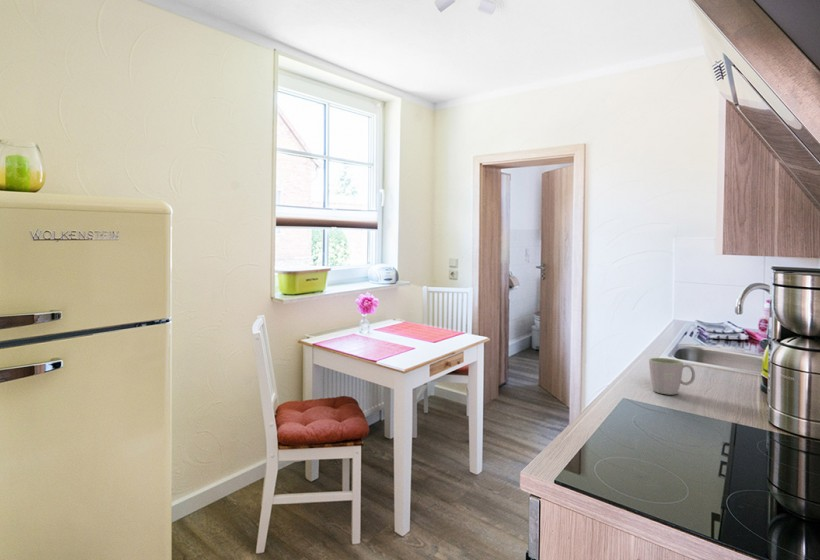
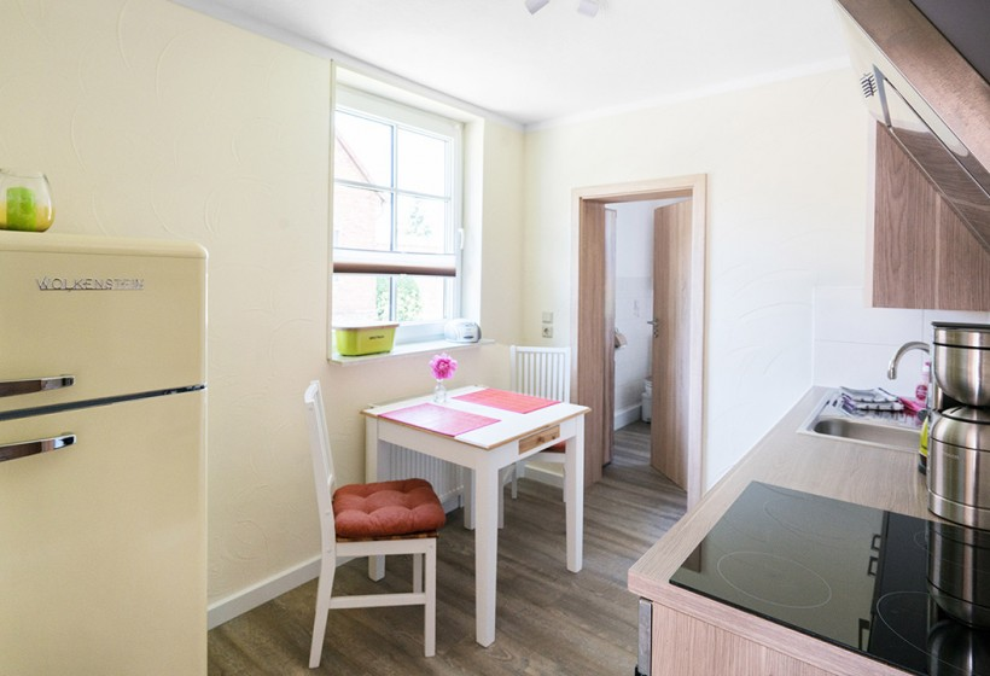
- mug (671, 376)
